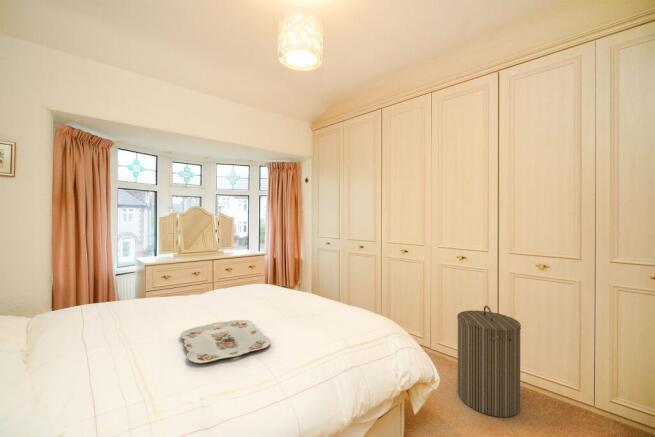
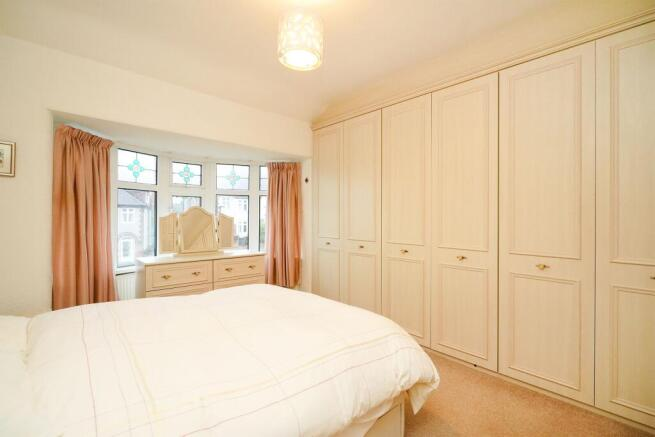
- laundry hamper (487, 352)
- serving tray (224, 338)
